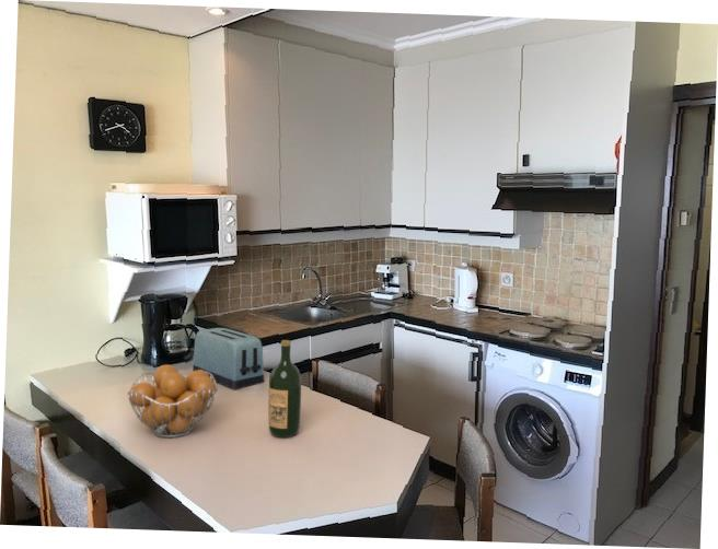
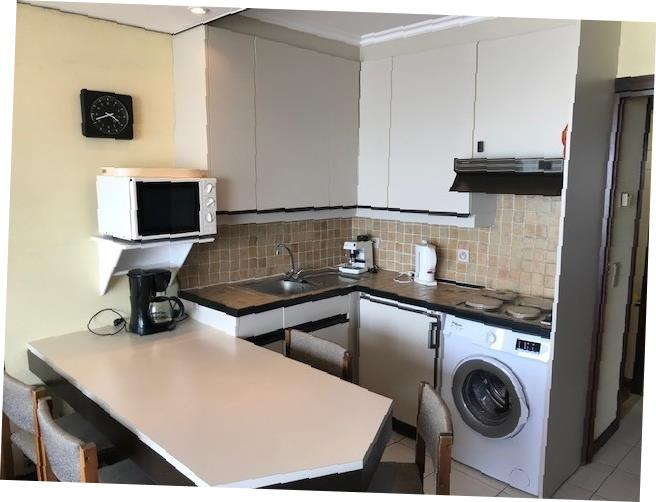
- fruit basket (173, 399)
- toaster (228, 355)
- wine bottle (285, 387)
